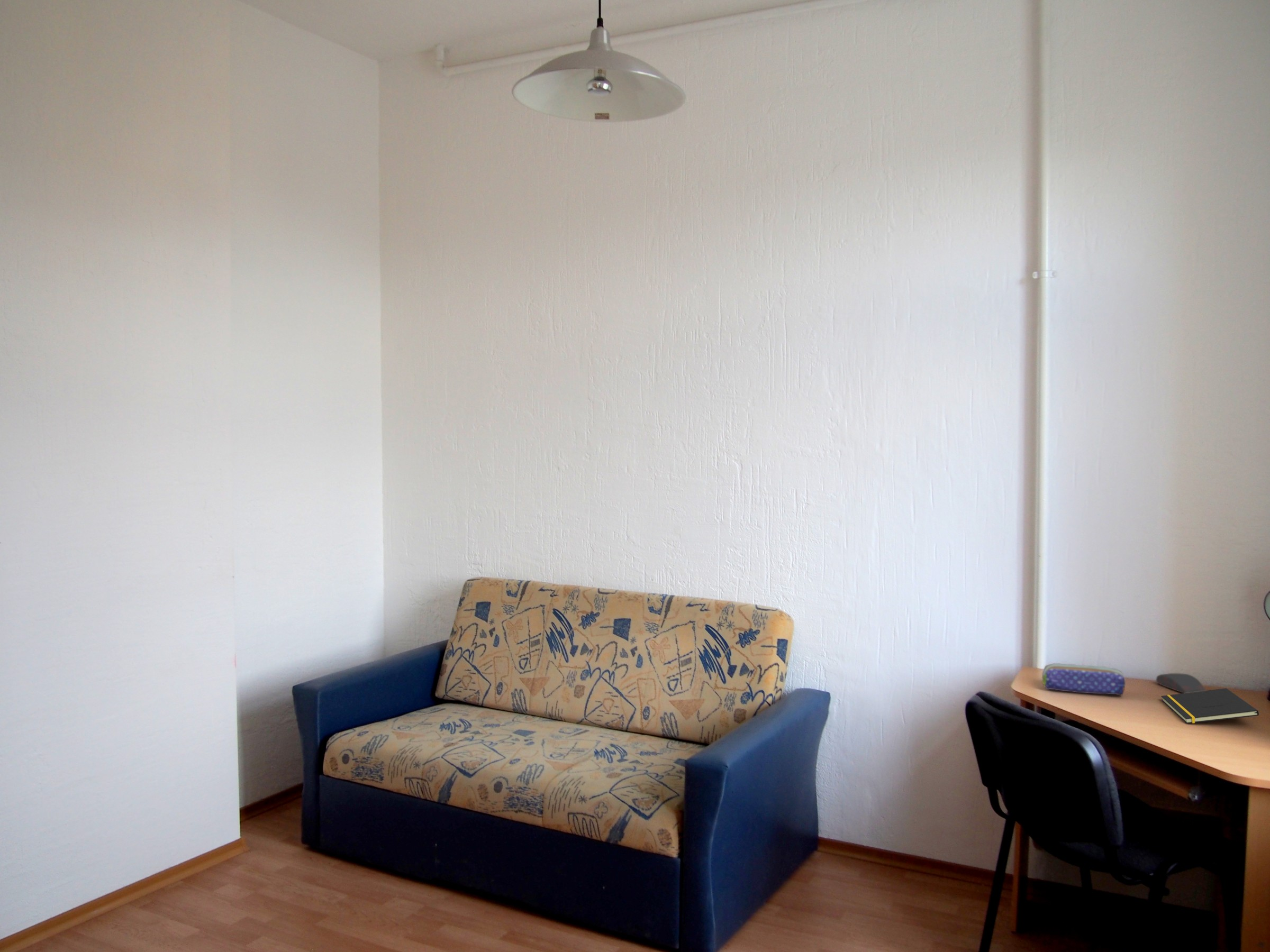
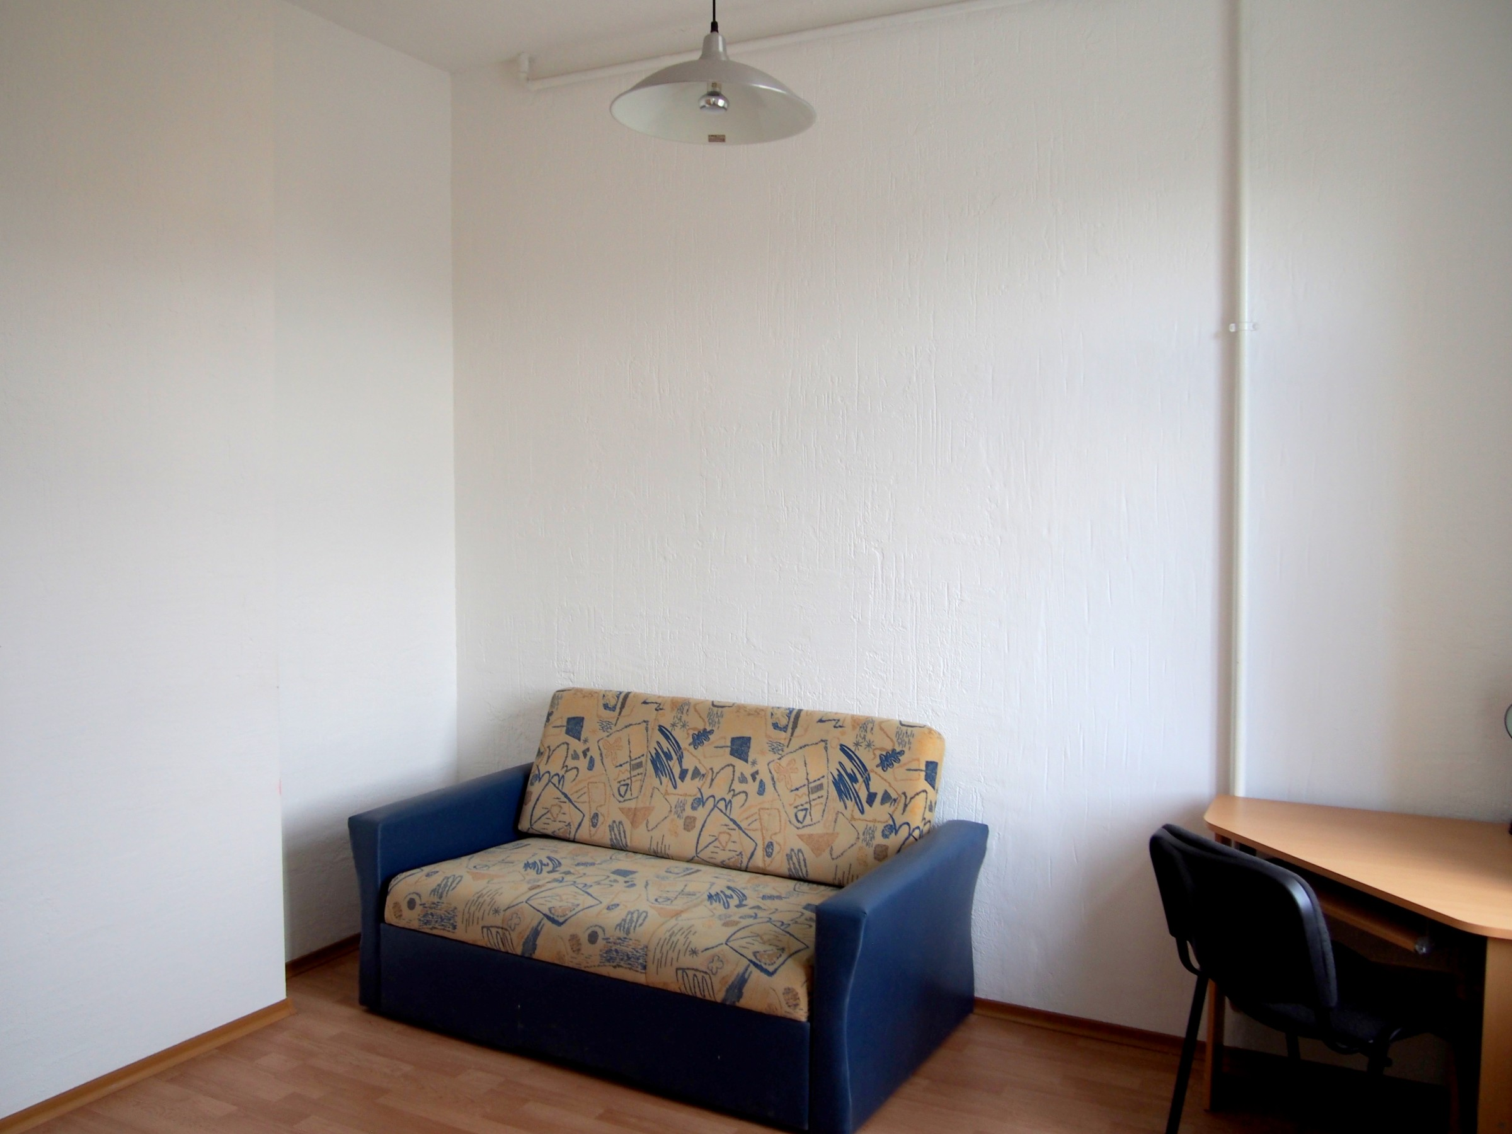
- notepad (1207, 705)
- computer mouse (1180, 682)
- pencil case (1082, 679)
